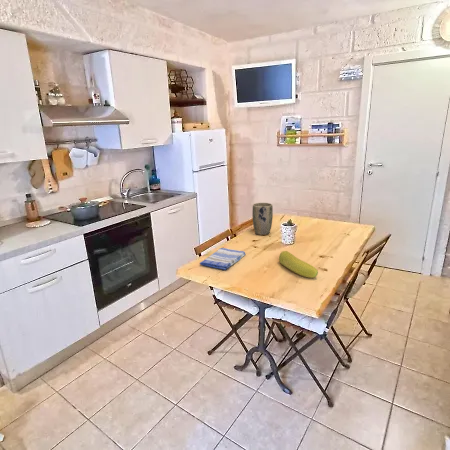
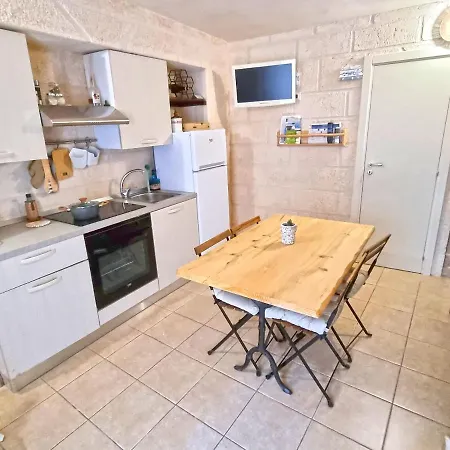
- dish towel (223, 257)
- fruit (297, 261)
- plant pot (262, 219)
